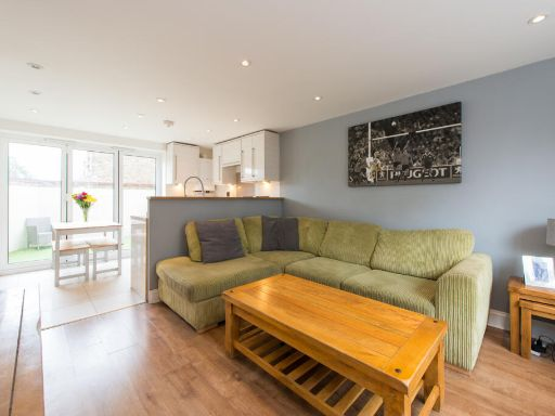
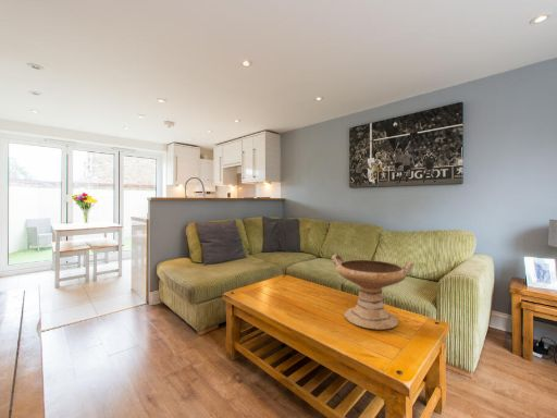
+ decorative bowl (370, 287)
